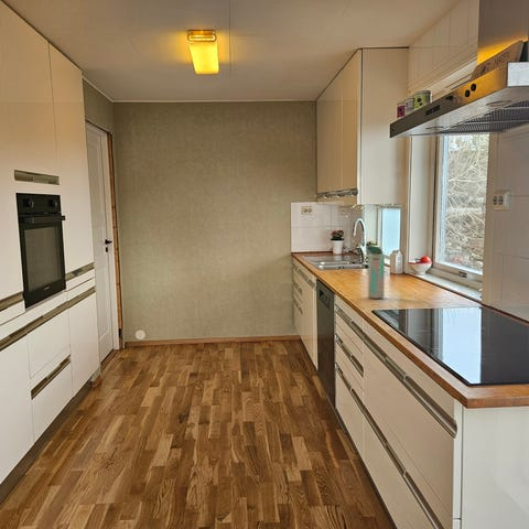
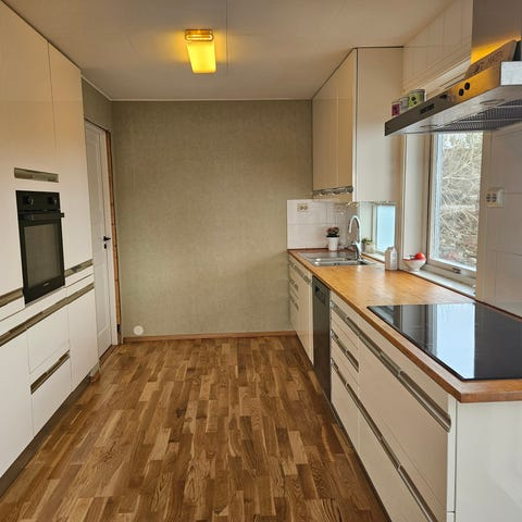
- water bottle (375, 271)
